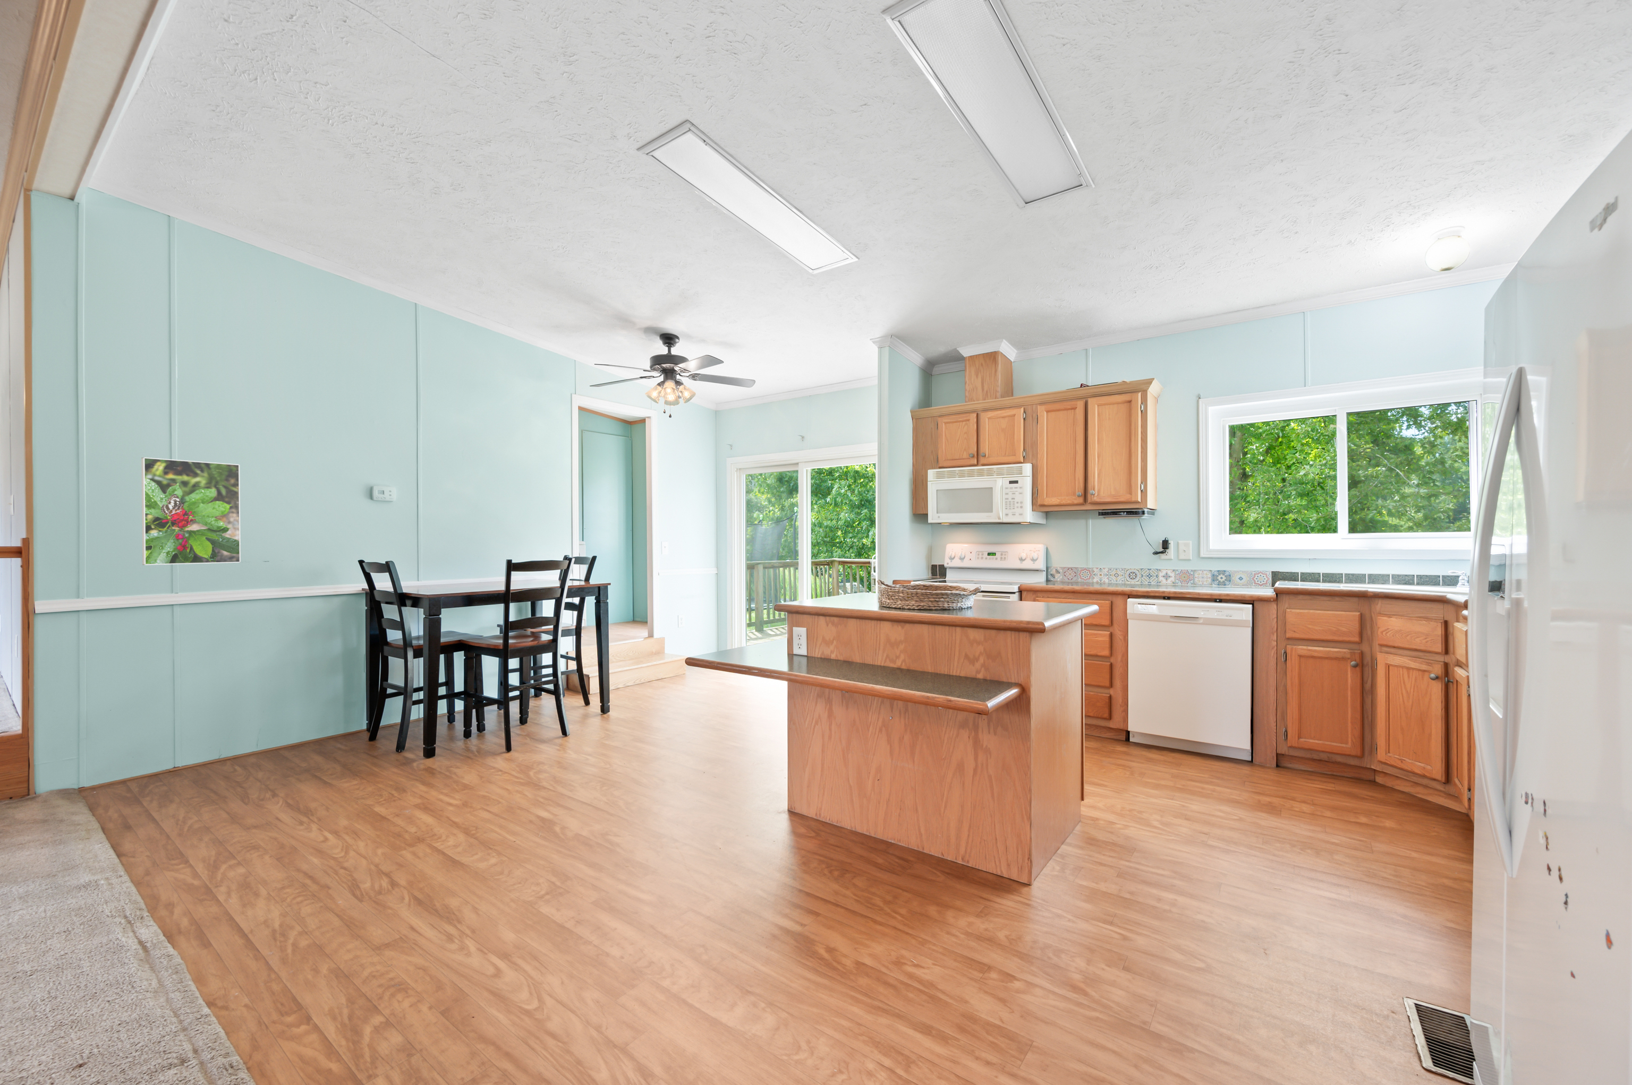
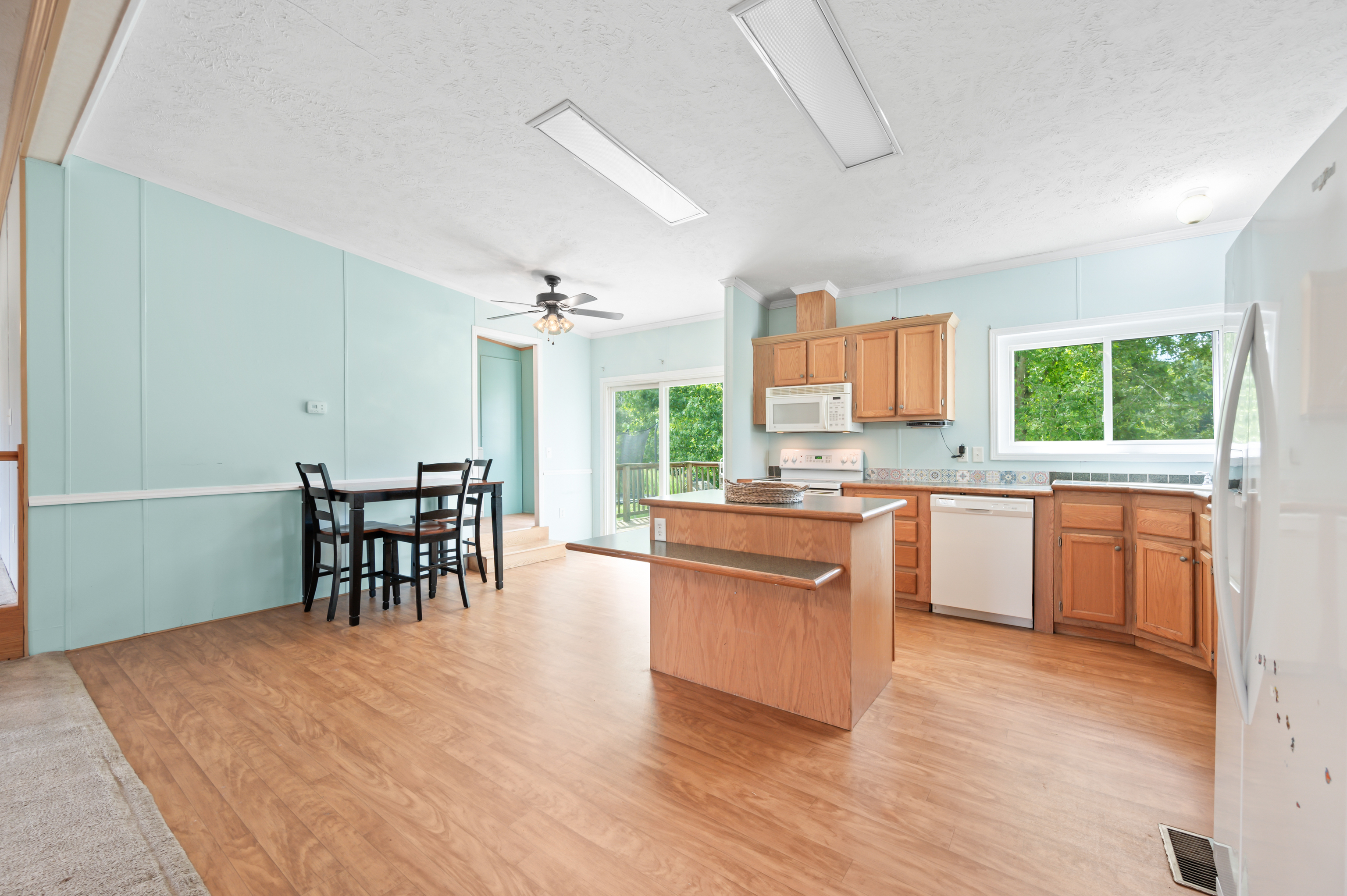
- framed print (193, 512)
